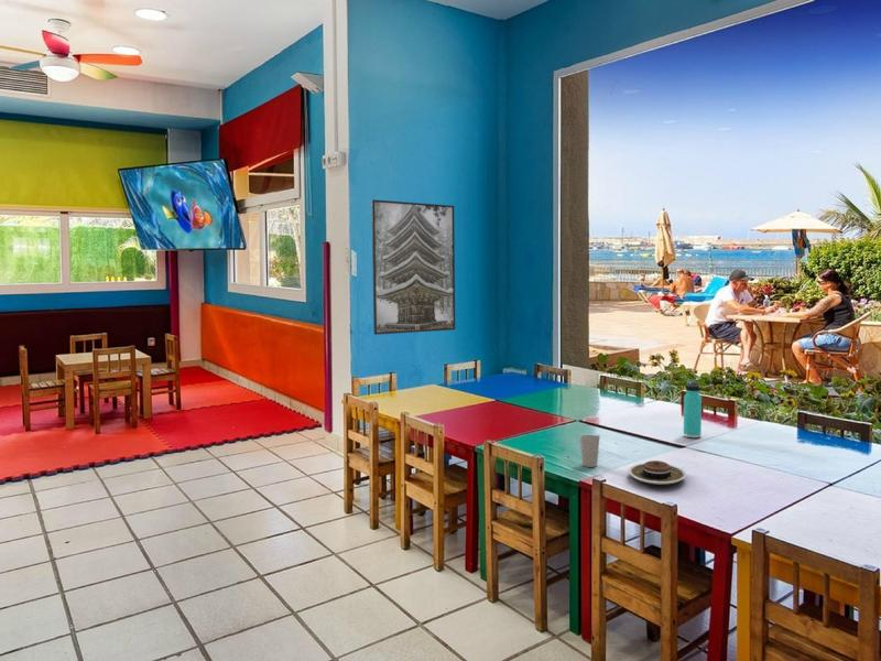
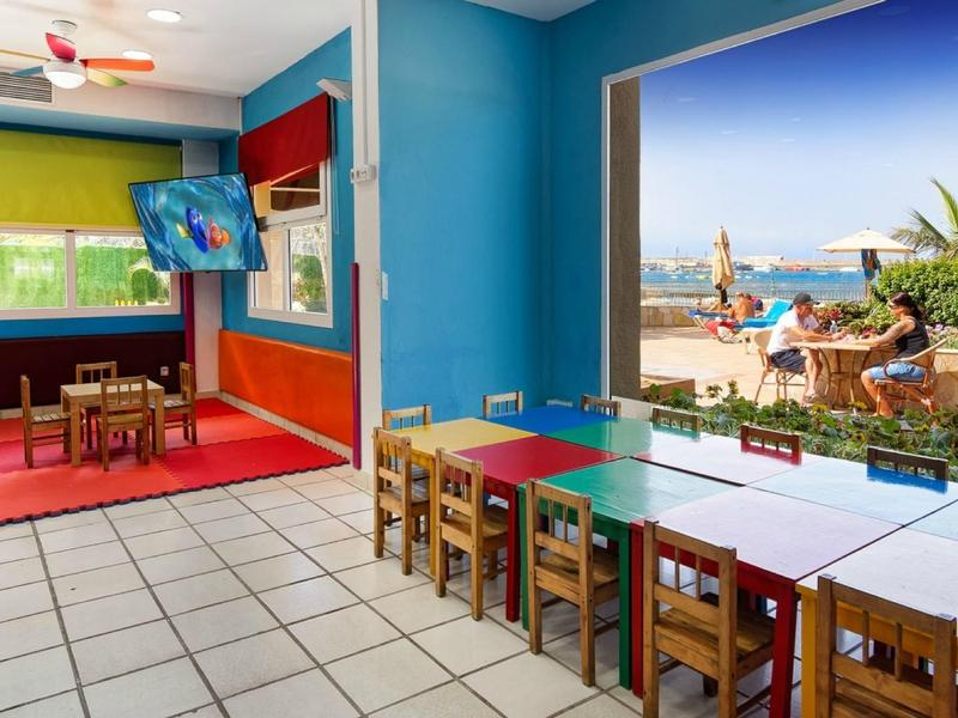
- plate (656, 470)
- thermos bottle (692, 408)
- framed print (415, 268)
- cup (589, 449)
